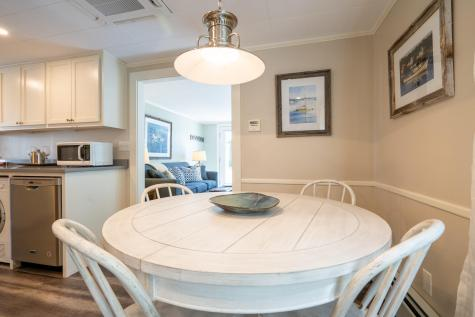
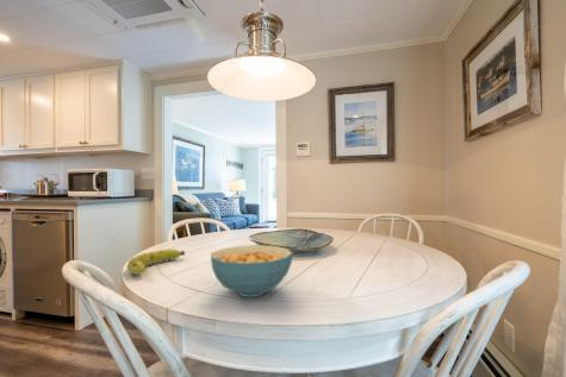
+ cereal bowl (251, 272)
+ fruit (160, 259)
